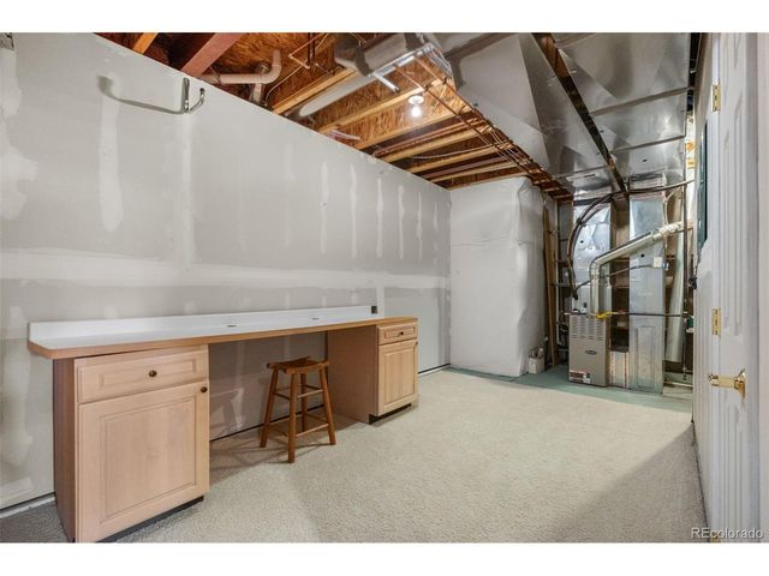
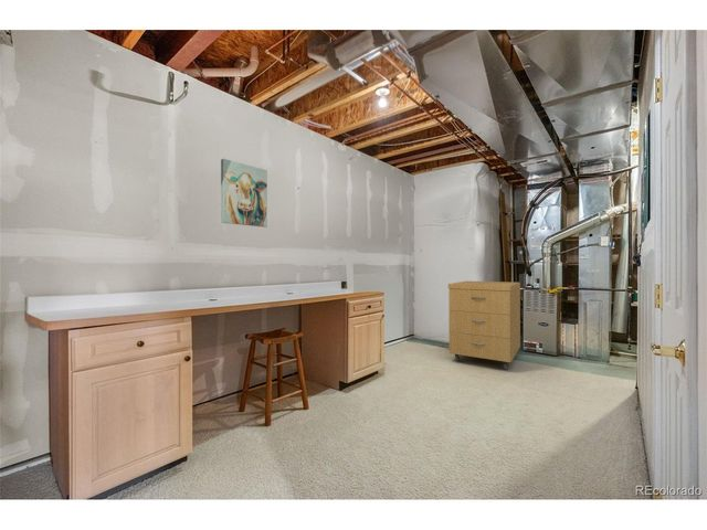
+ storage cabinet (485, 320)
+ wall art (245, 194)
